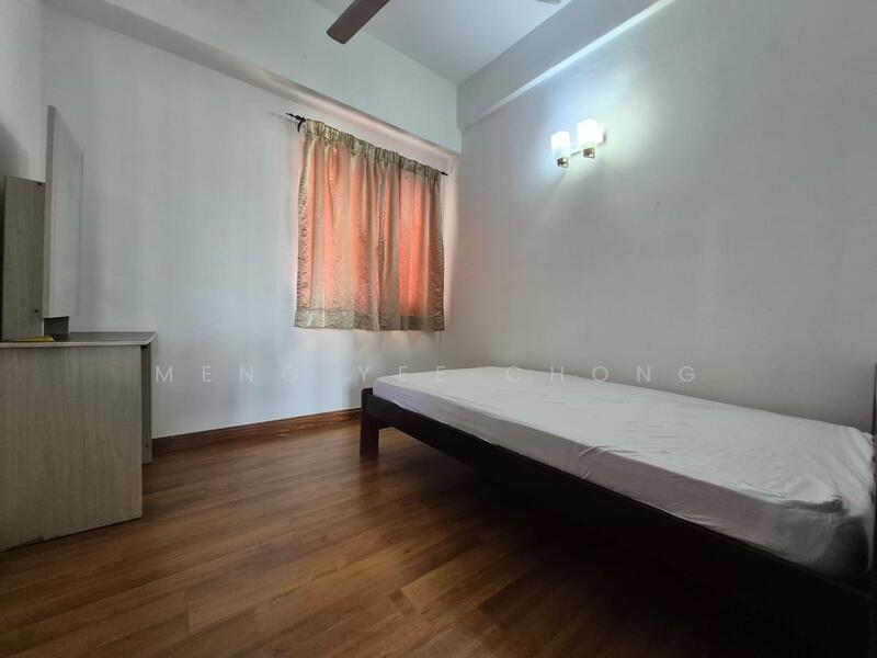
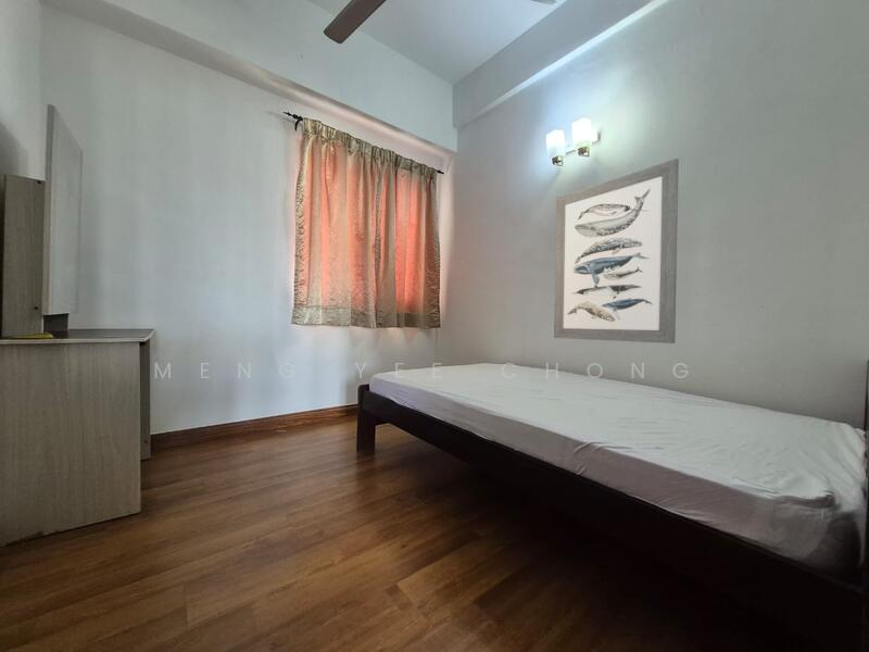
+ wall art (607, 260)
